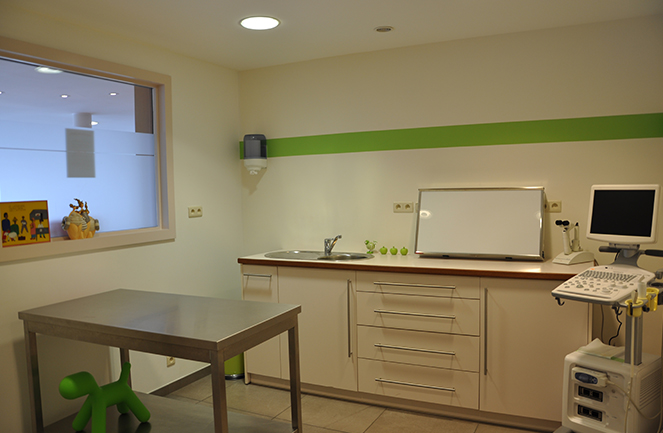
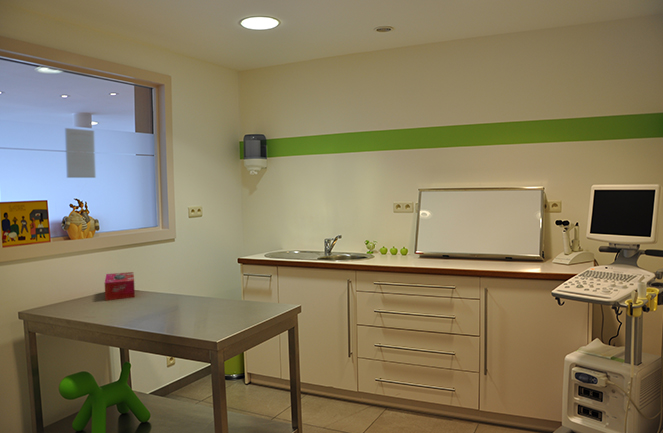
+ tissue box (120, 285)
